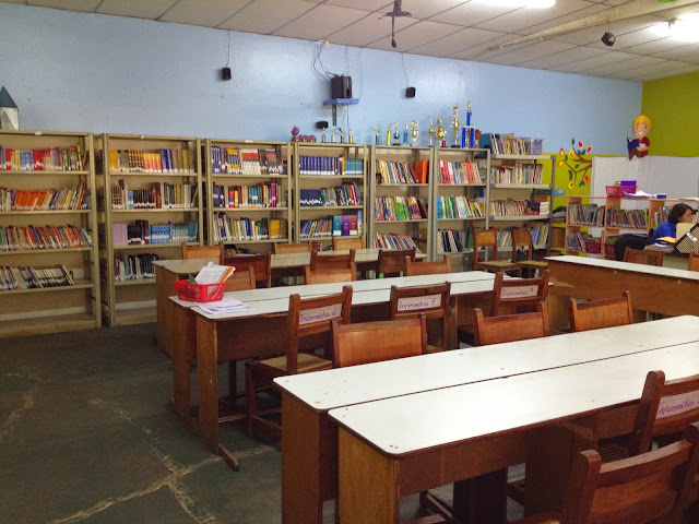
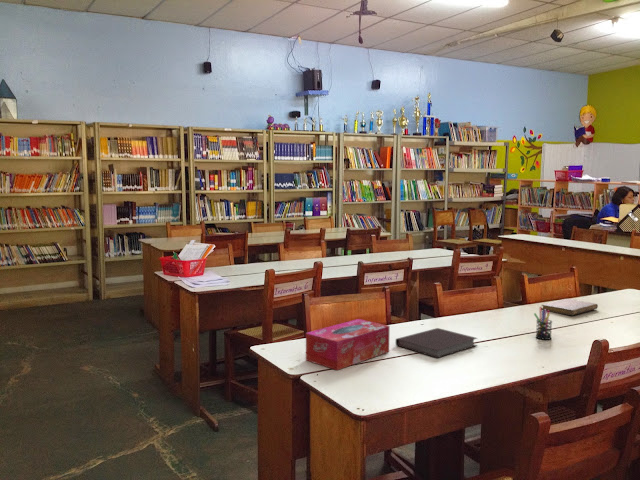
+ tissue box (348, 342)
+ notebook (436, 341)
+ pen holder (542, 322)
+ notebook (569, 306)
